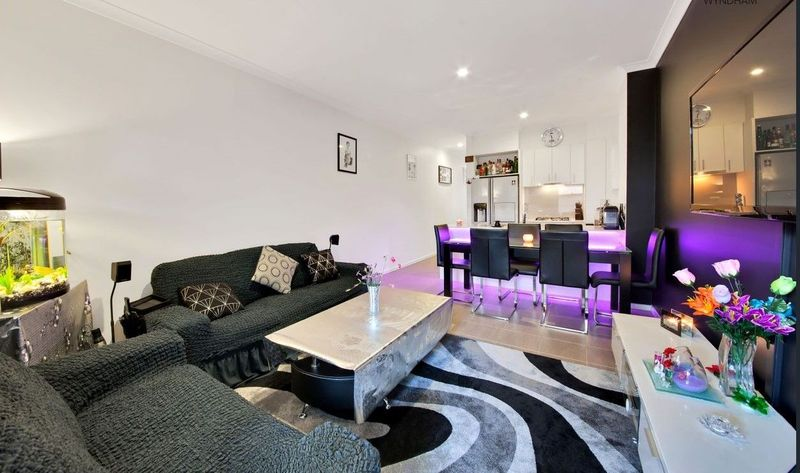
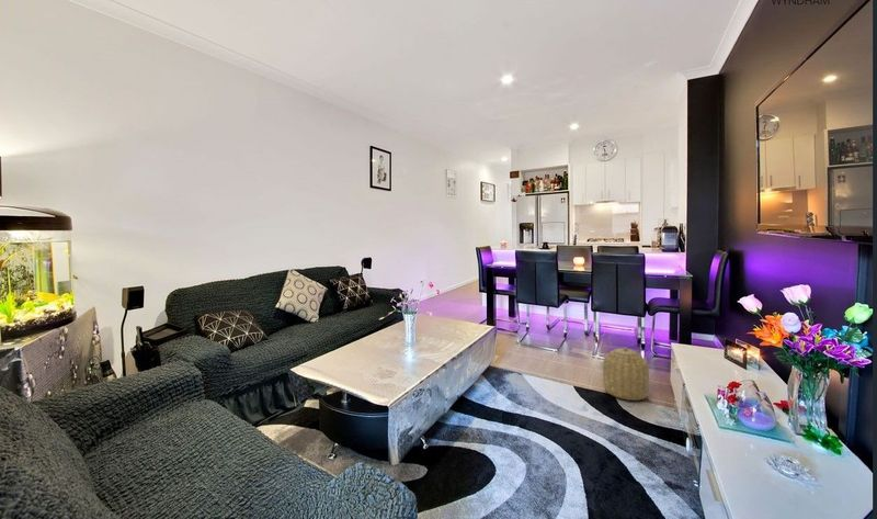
+ basket (625, 370)
